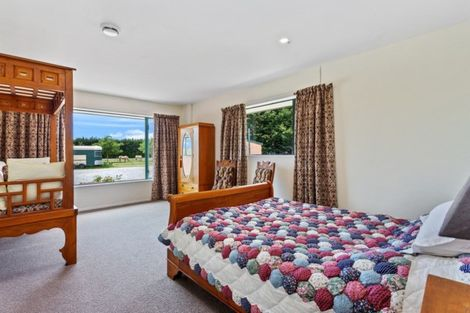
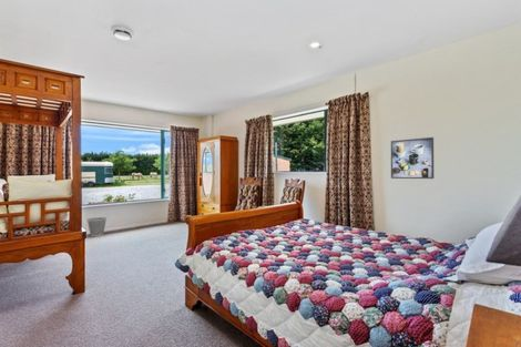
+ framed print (410, 159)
+ wastebasket (96, 226)
